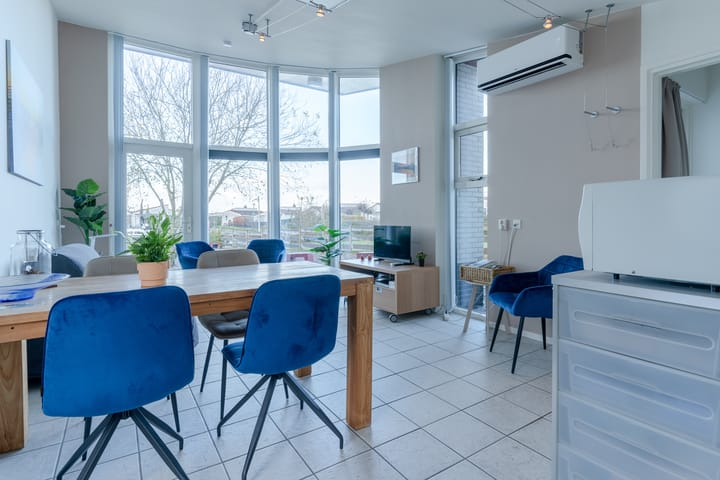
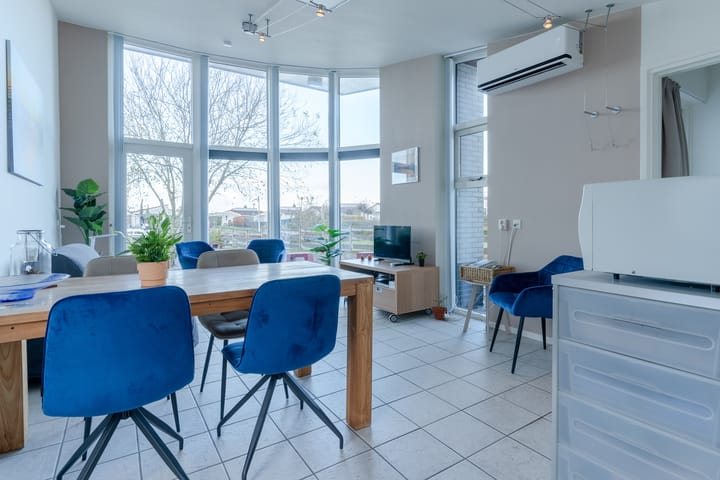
+ potted plant (439, 306)
